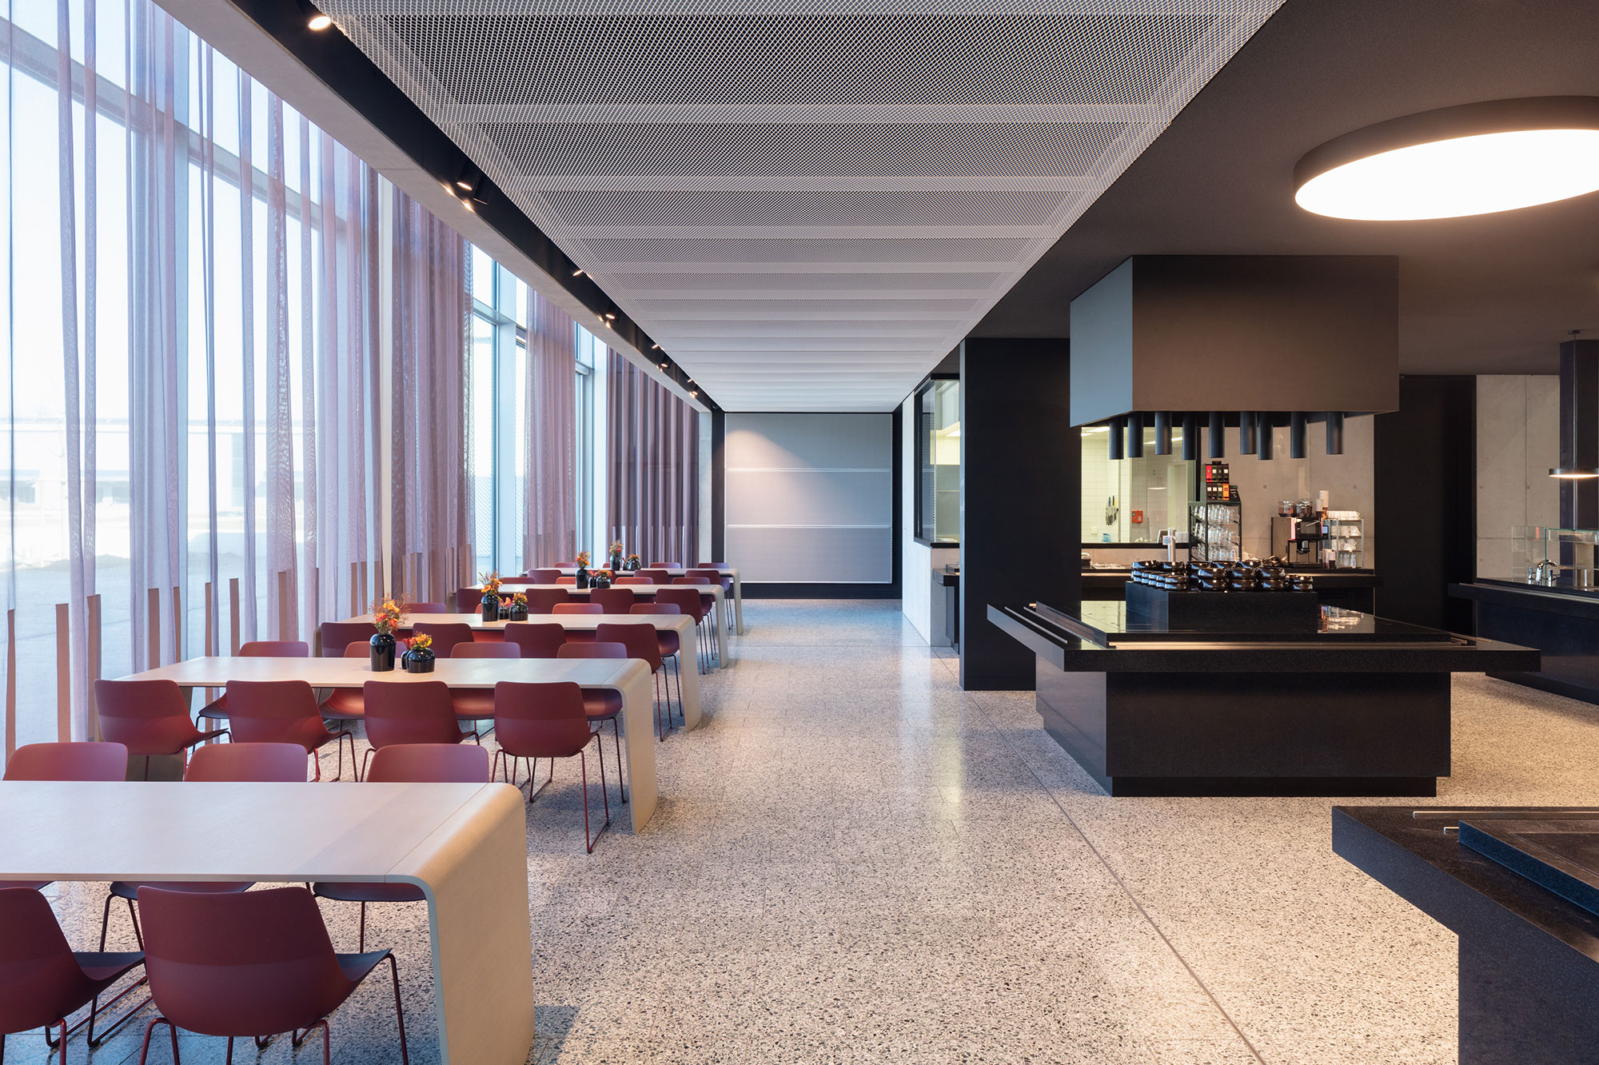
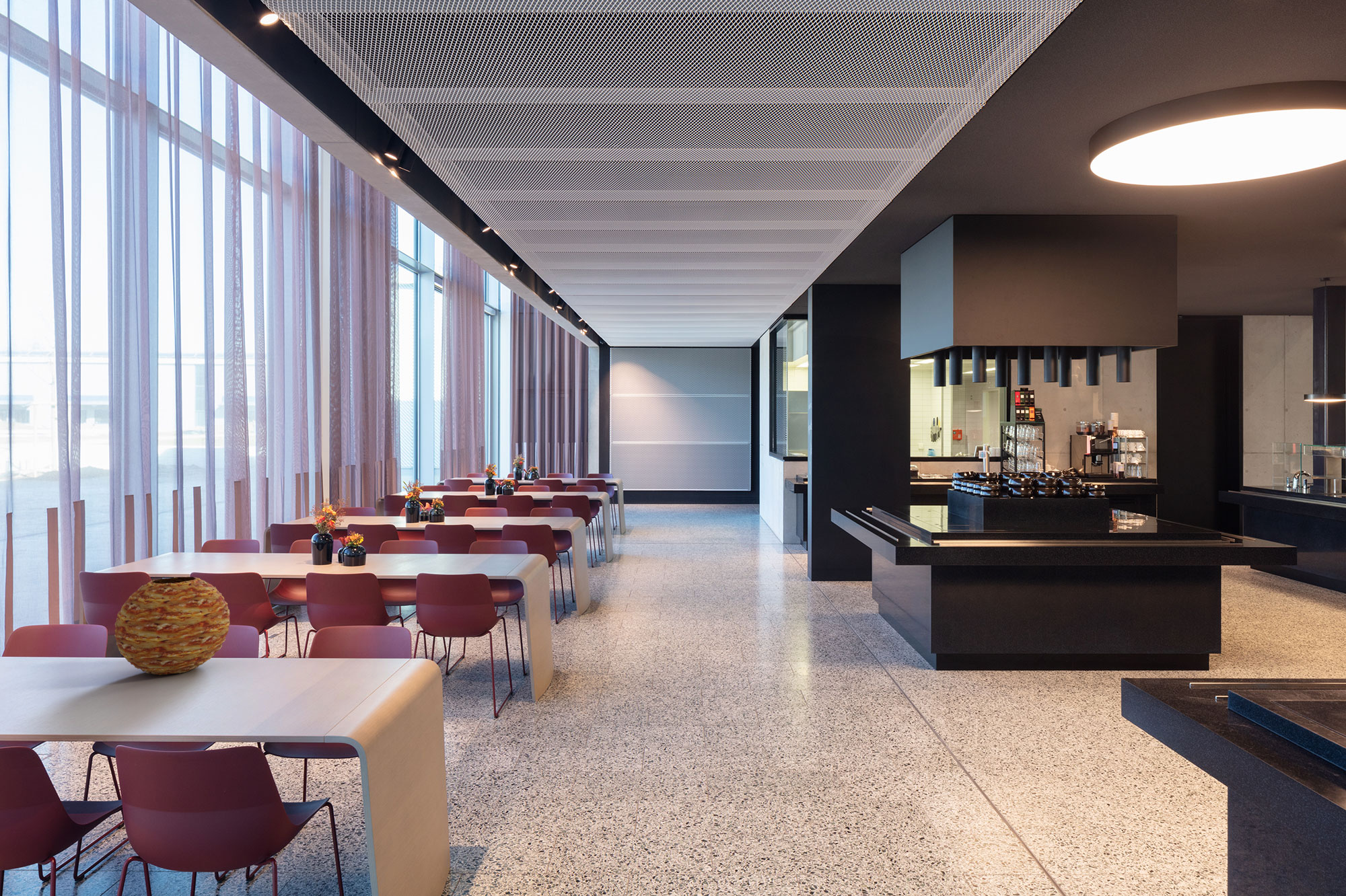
+ vase (174, 624)
